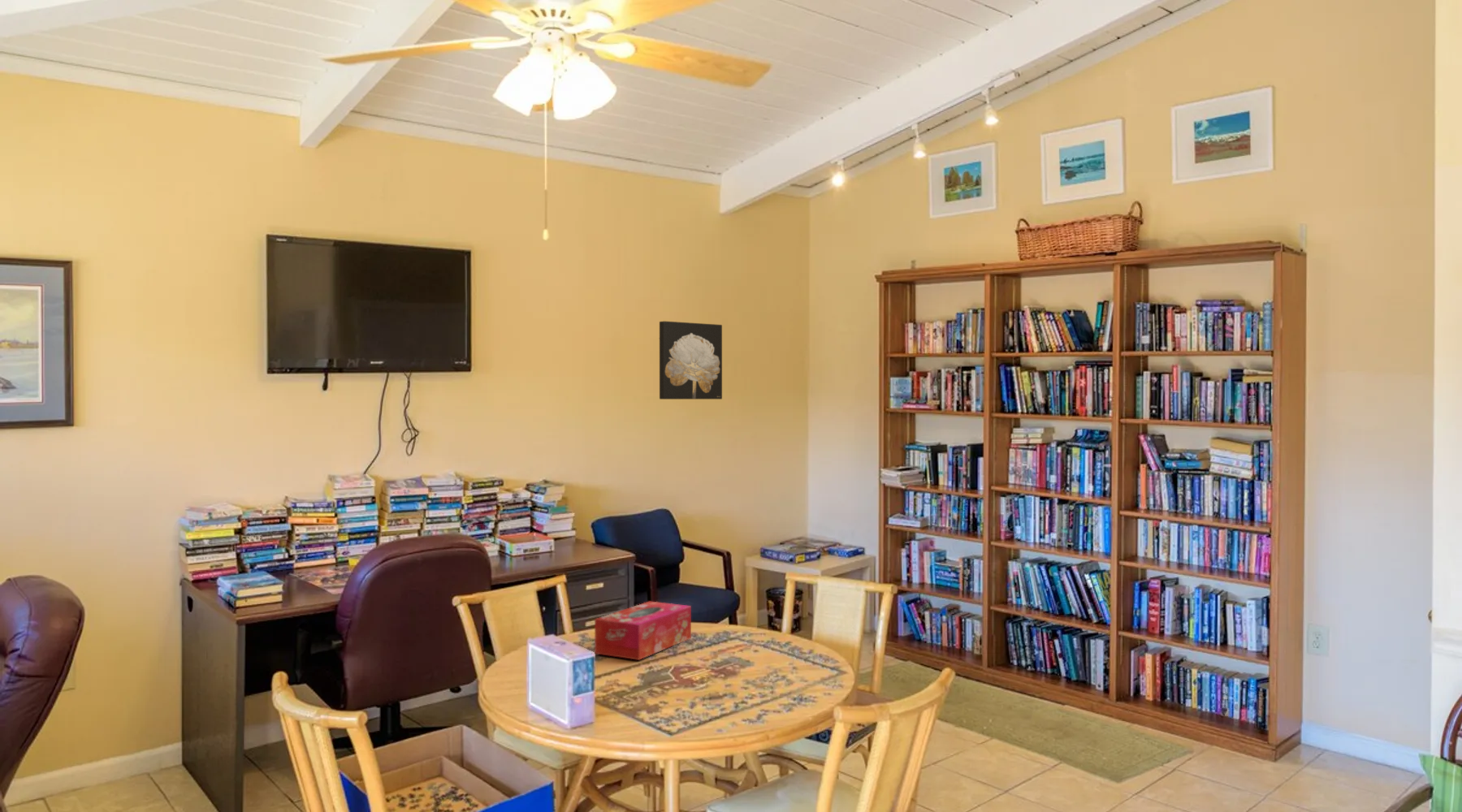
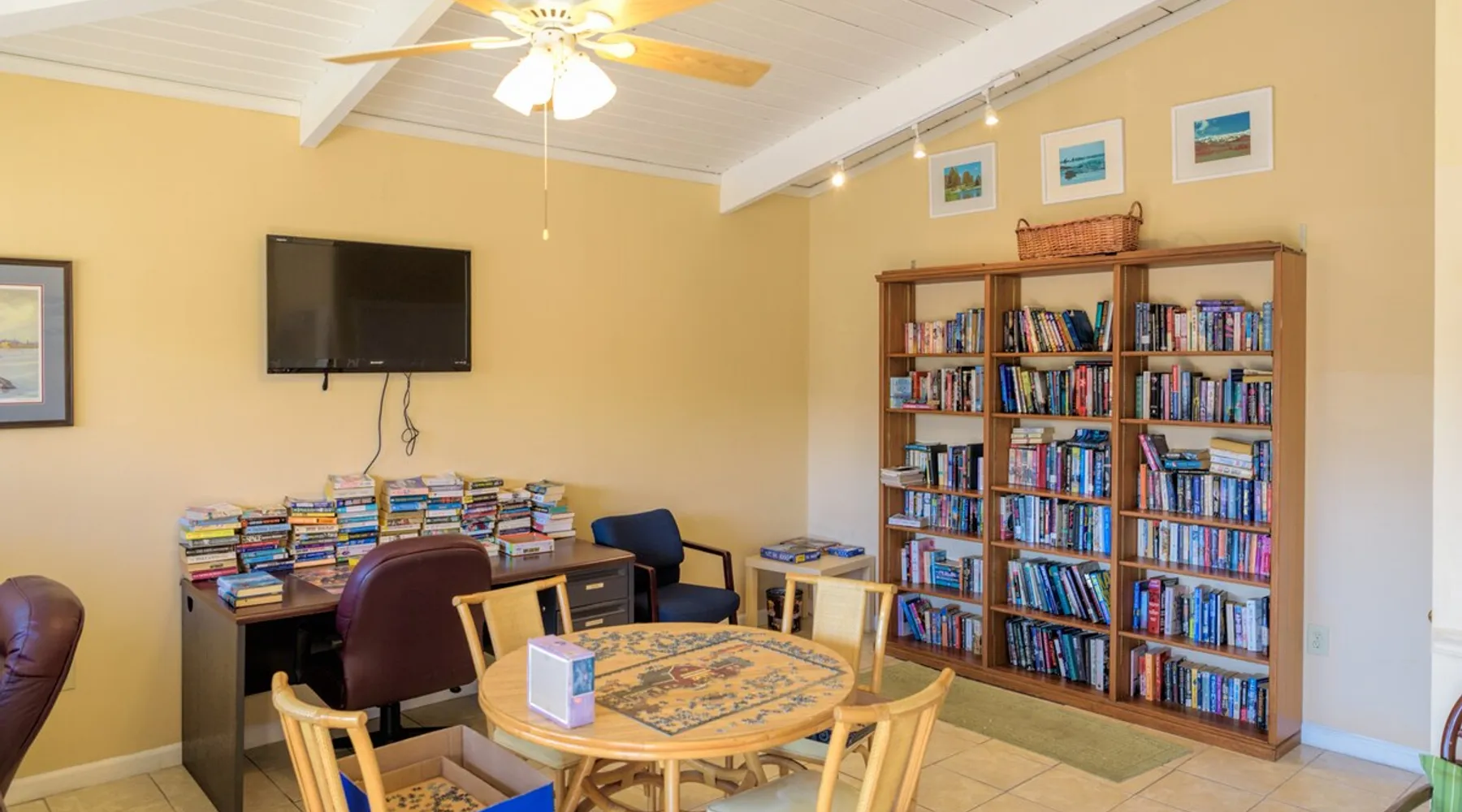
- wall art (690, 361)
- tissue box (644, 628)
